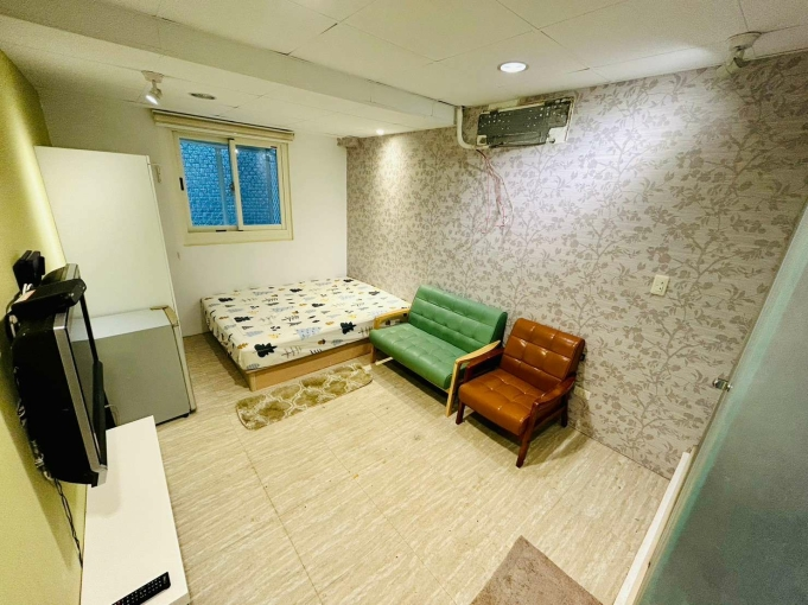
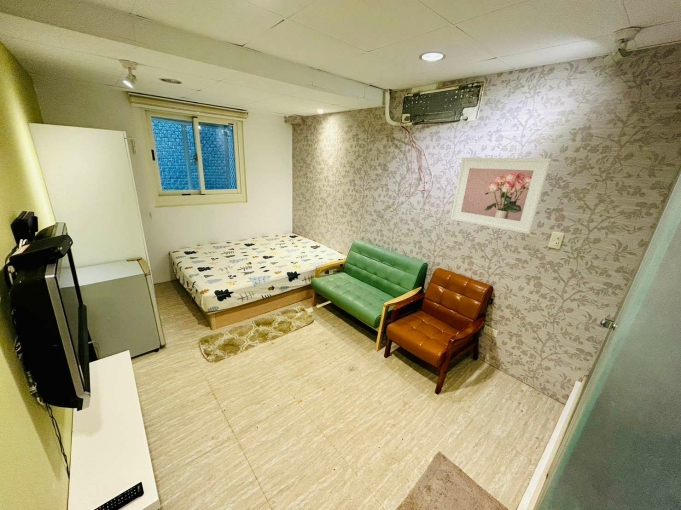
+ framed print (493, 193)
